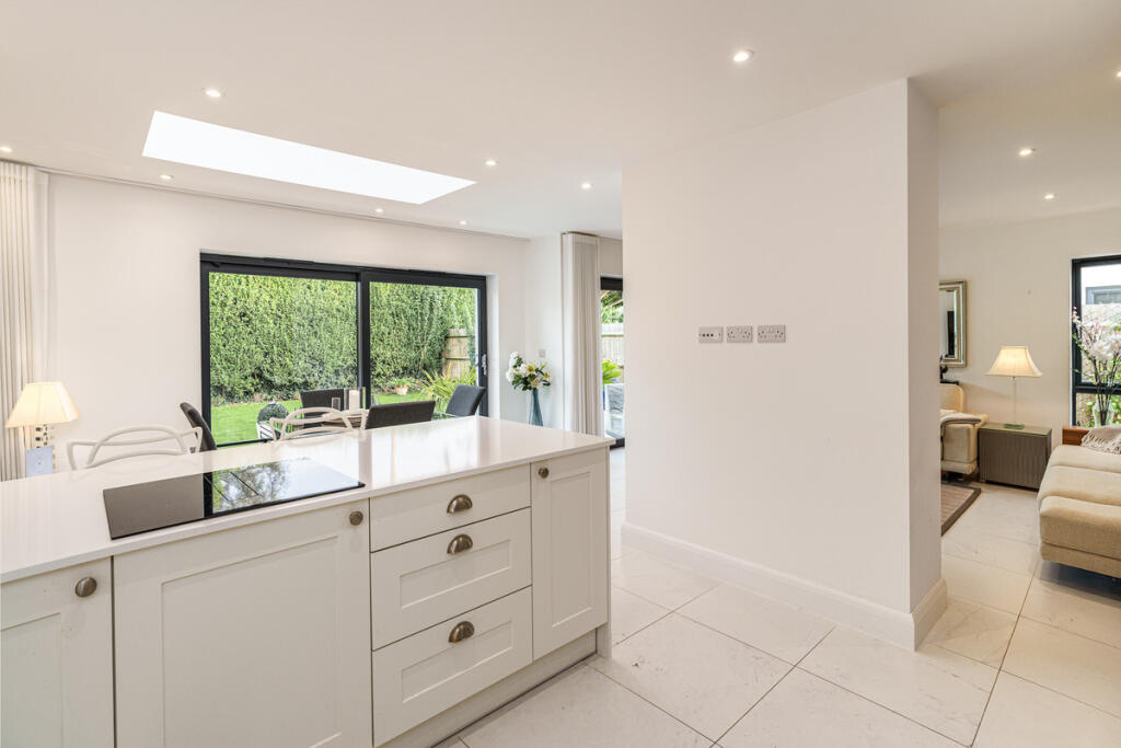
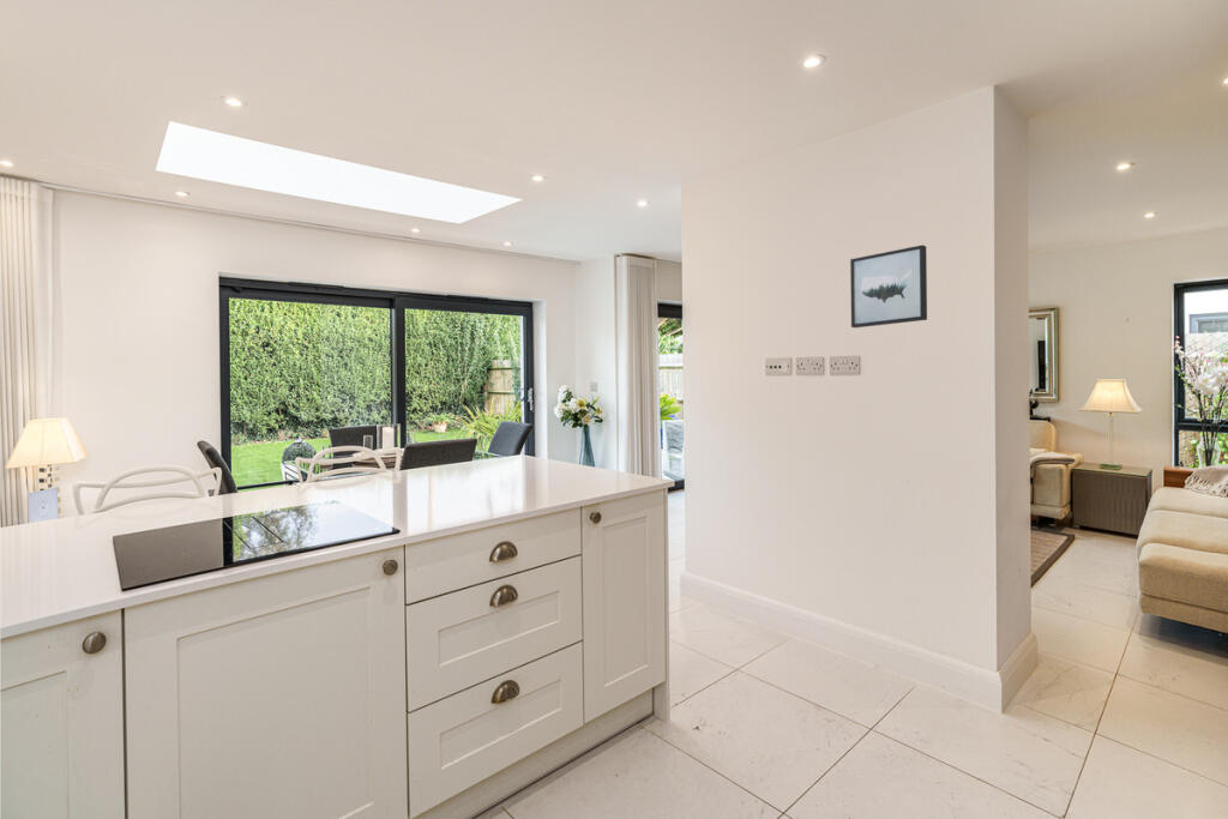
+ wall art (886, 288)
